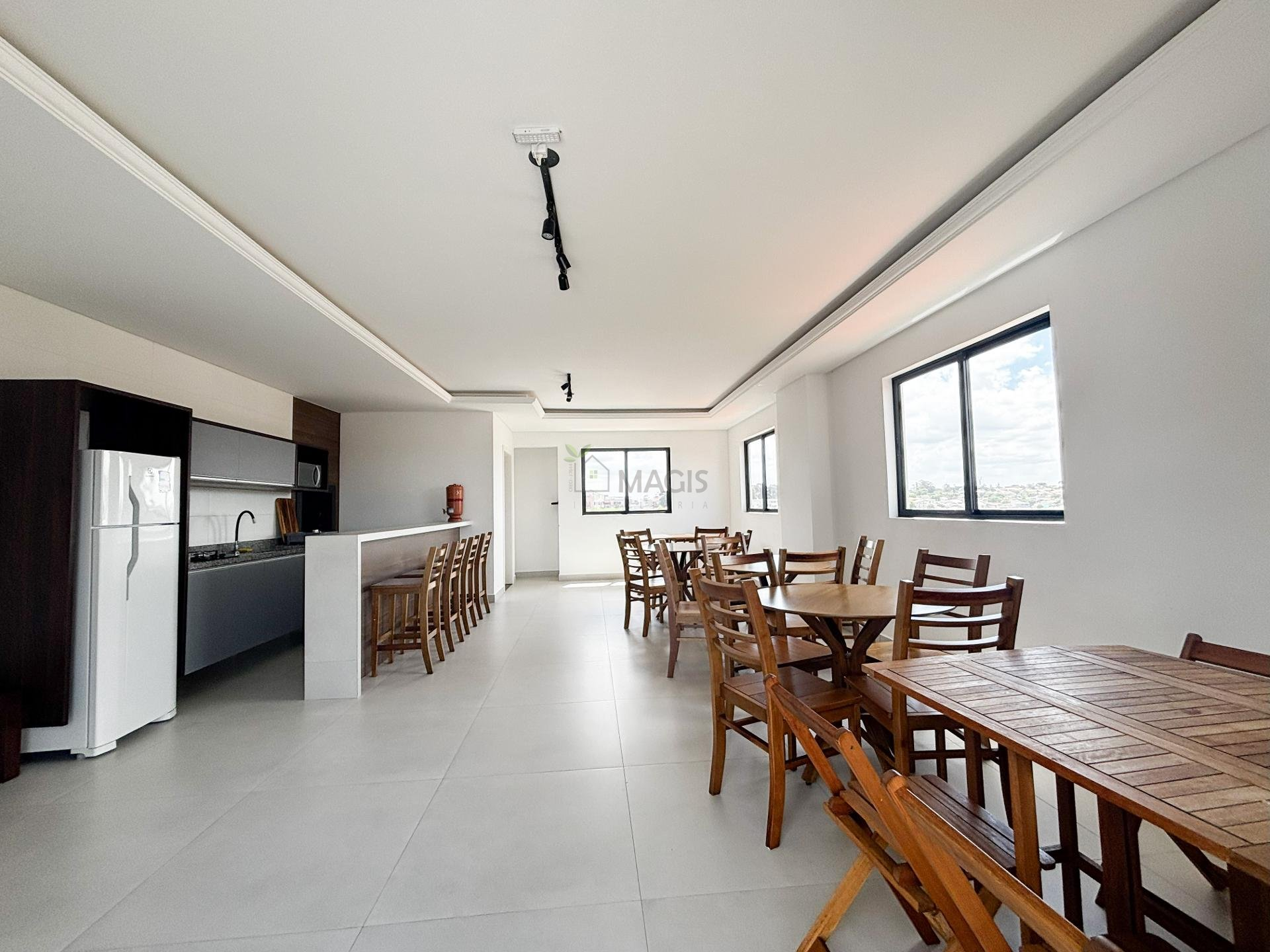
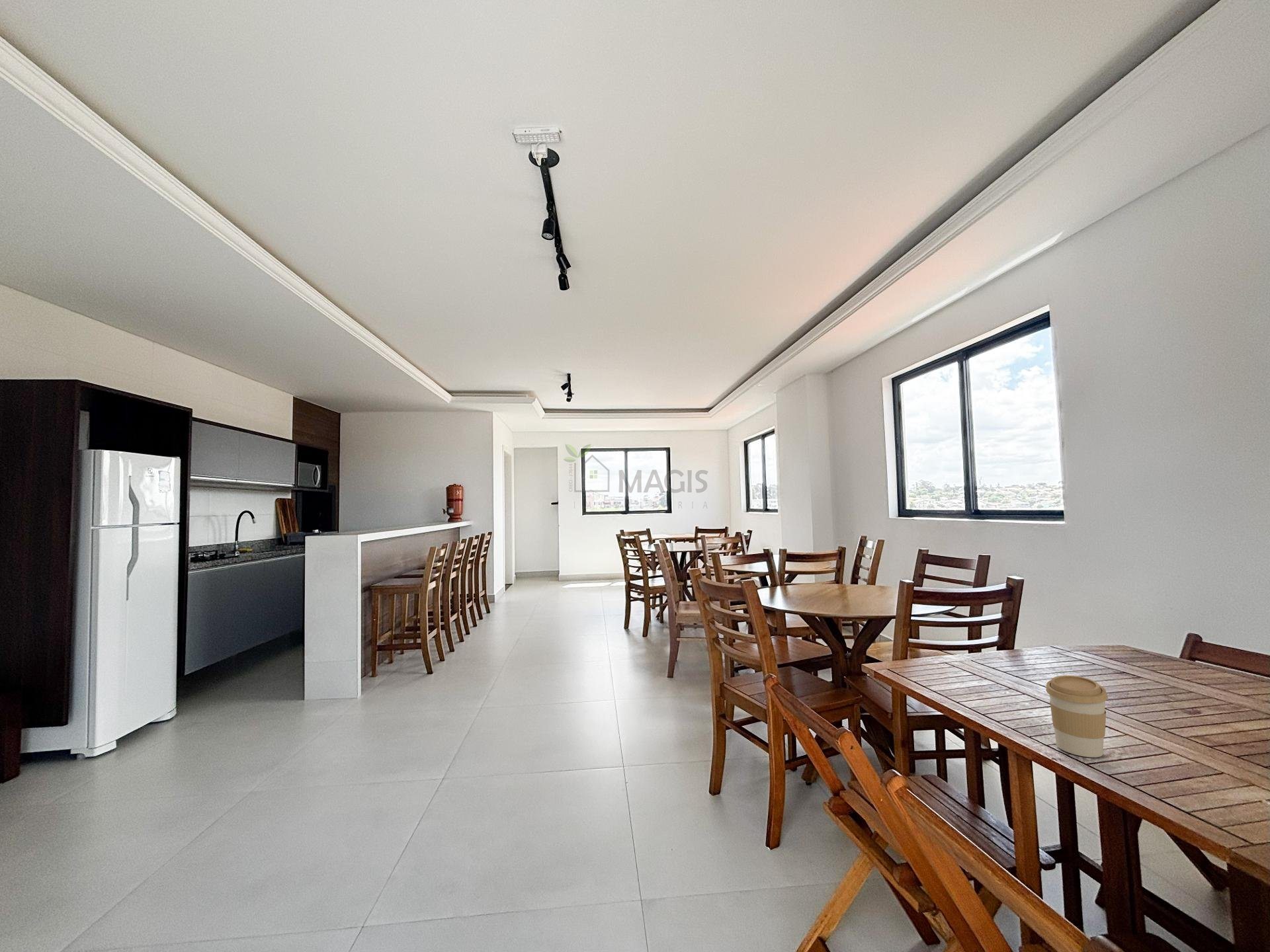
+ coffee cup (1077, 714)
